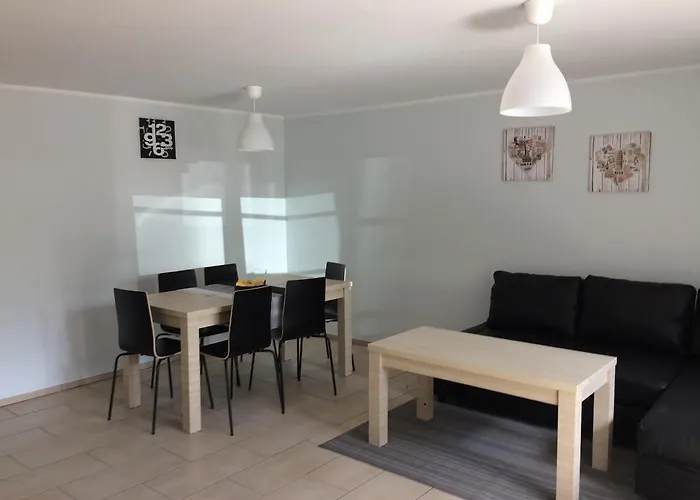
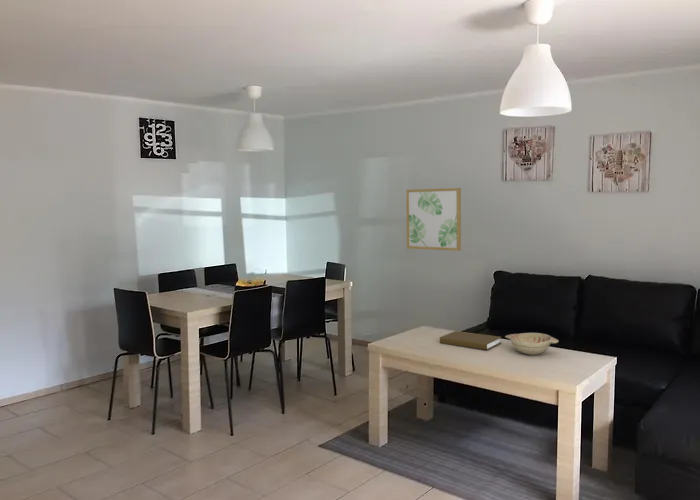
+ wall art (432, 219)
+ book (470, 340)
+ decorative bowl (530, 344)
